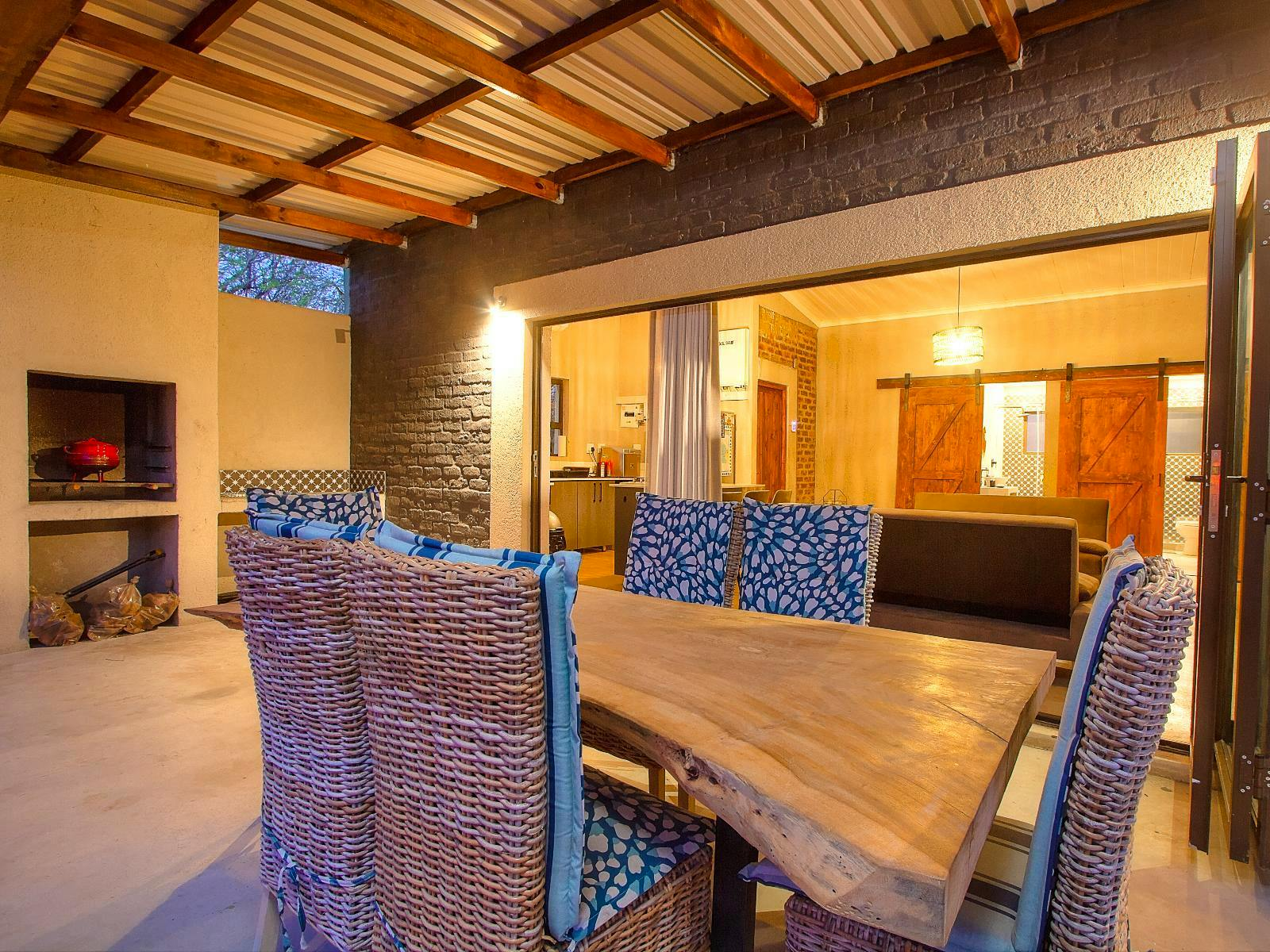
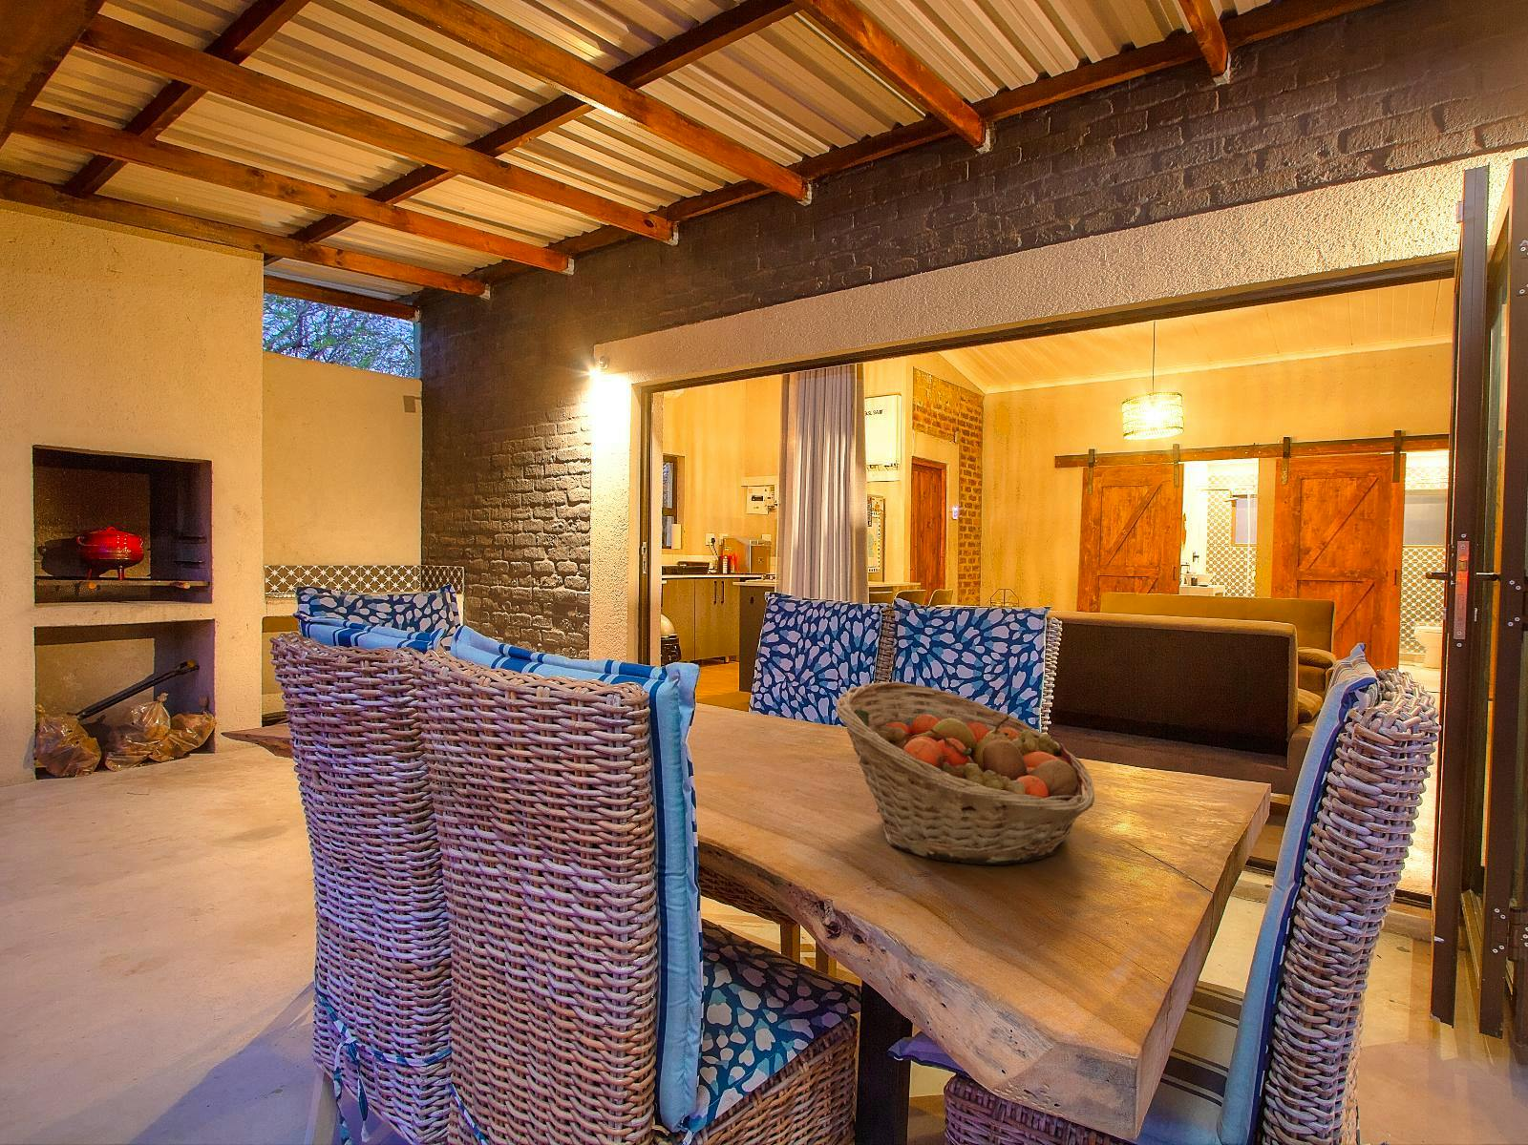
+ fruit basket (963, 761)
